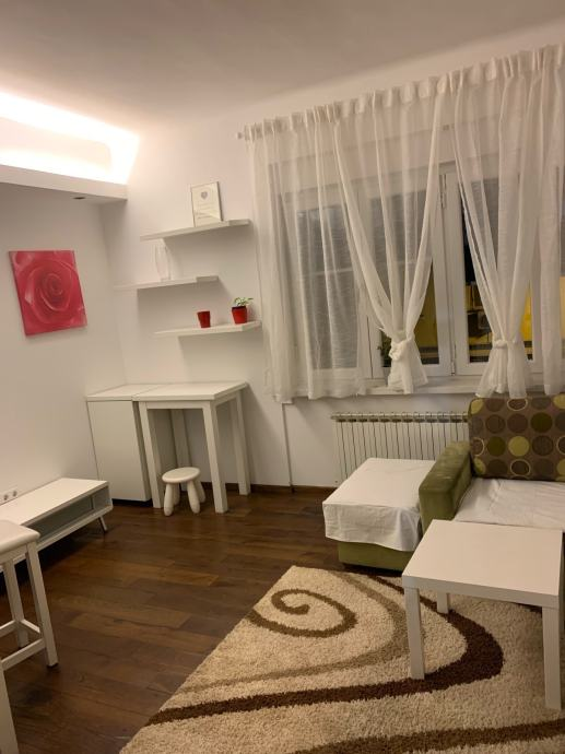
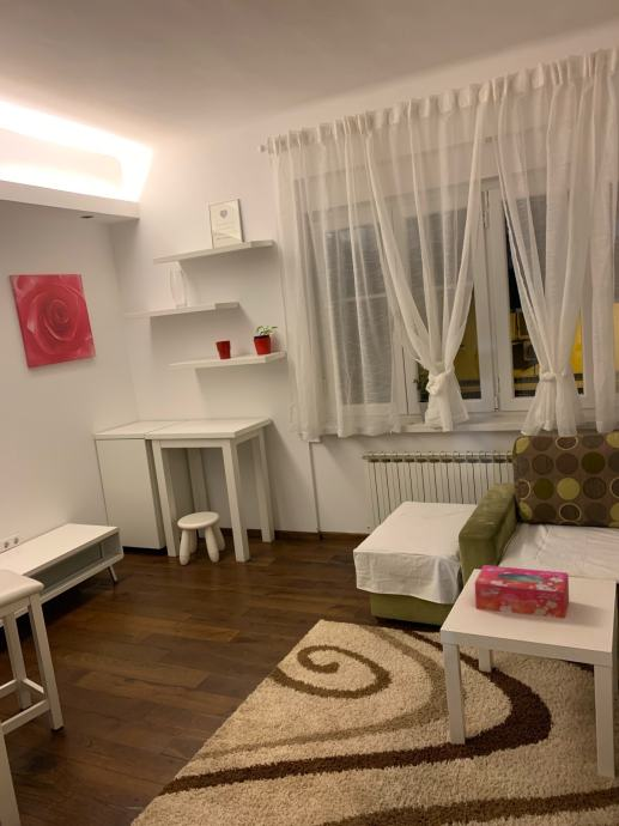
+ tissue box (521, 590)
